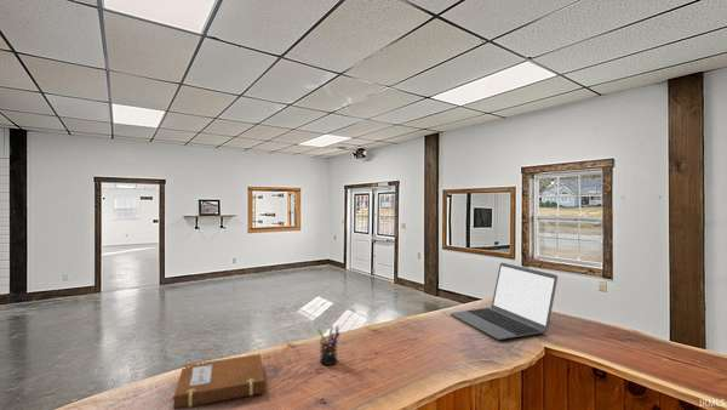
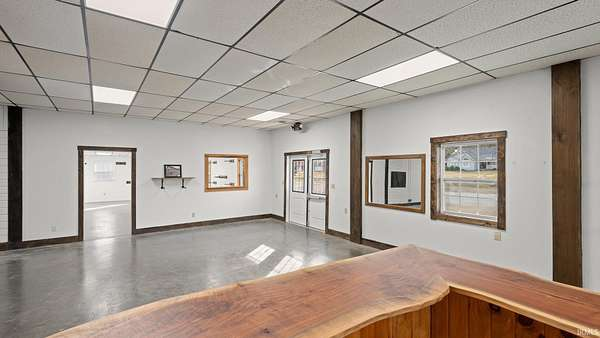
- notebook (219, 378)
- pen holder (330, 342)
- laptop (499, 296)
